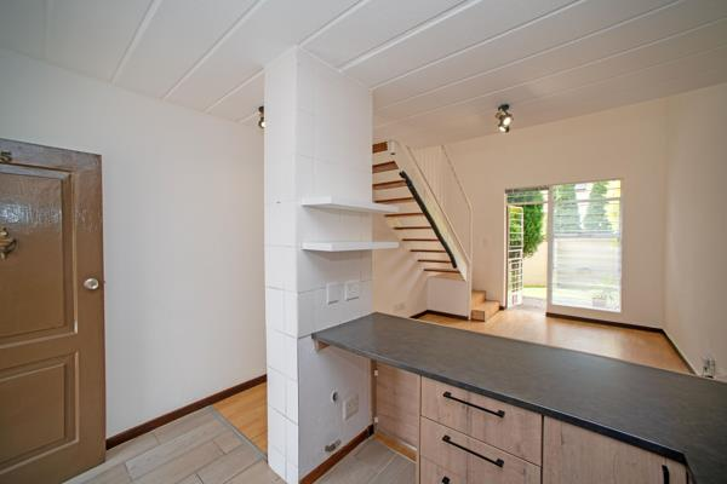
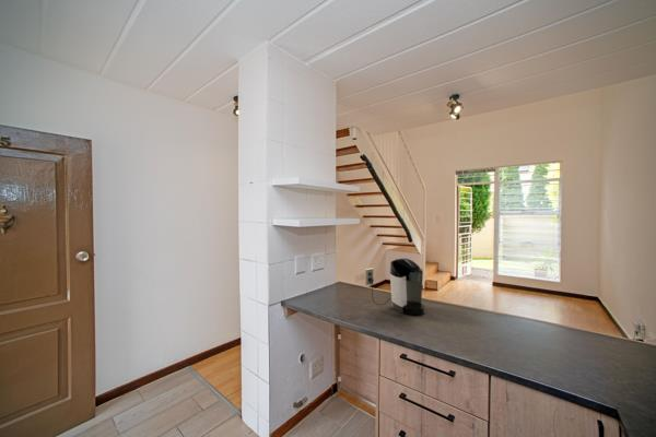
+ coffee maker (399, 284)
